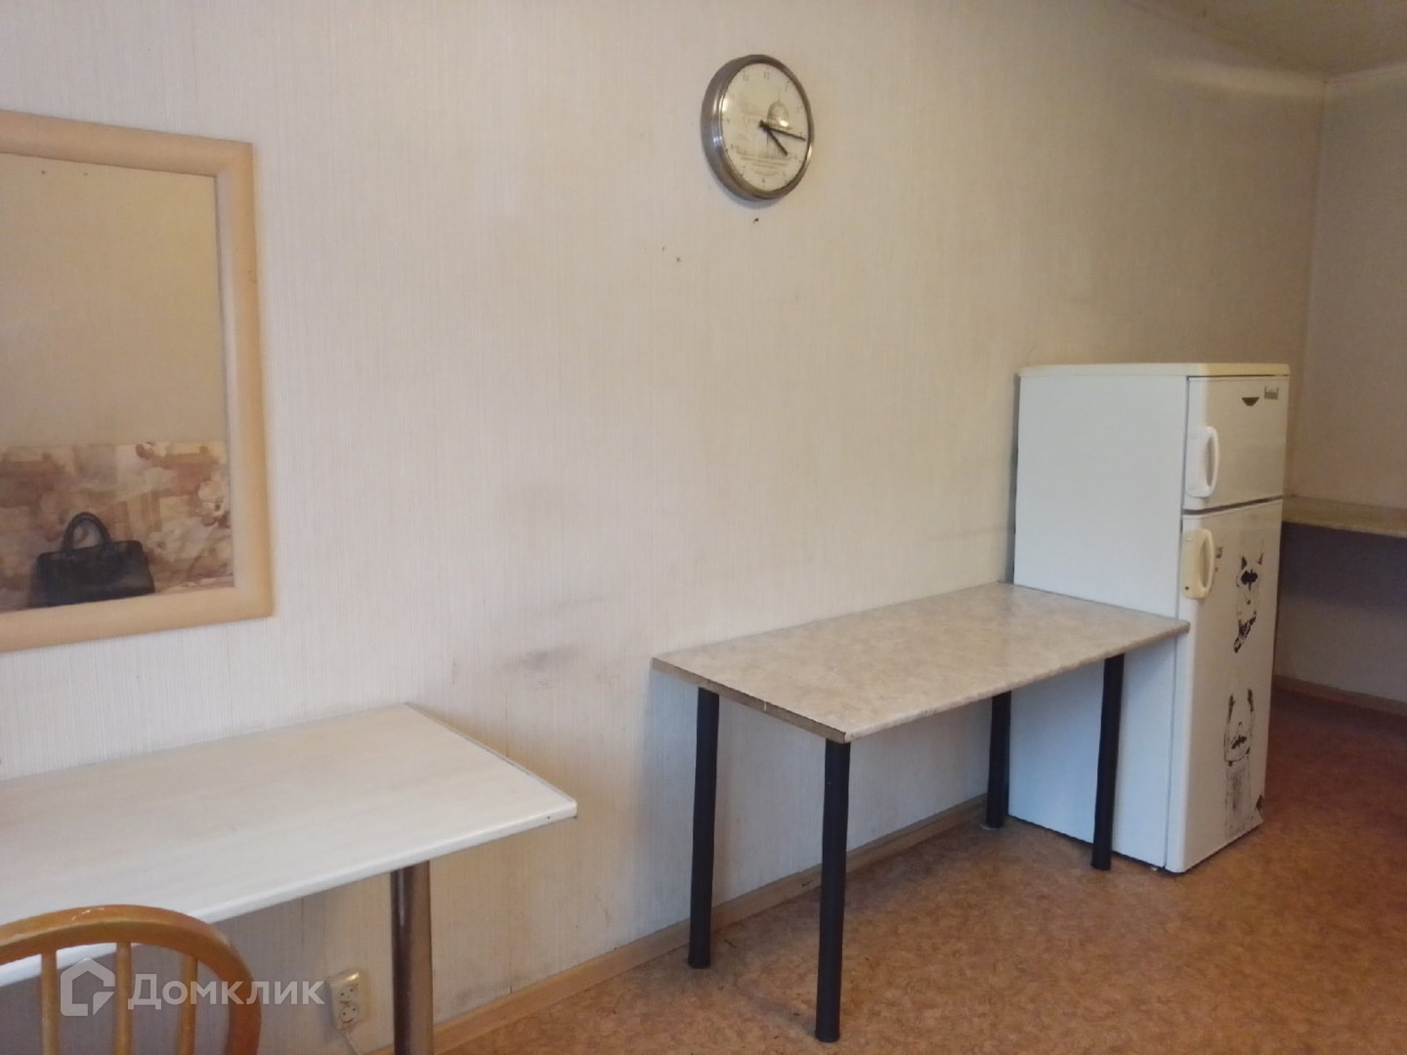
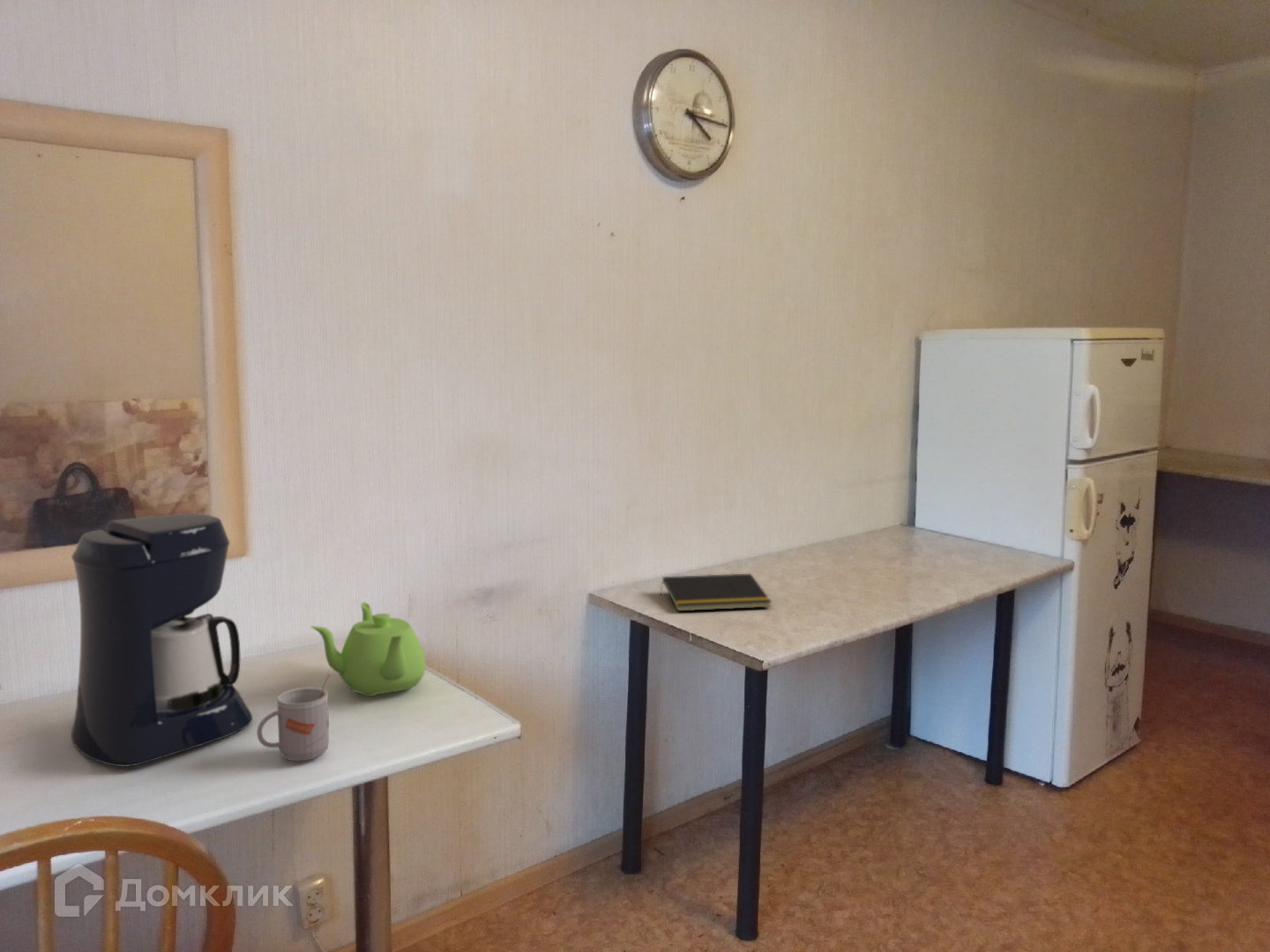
+ notepad (715, 591)
+ teapot (369, 652)
+ coffee maker (156, 628)
+ mug (295, 719)
